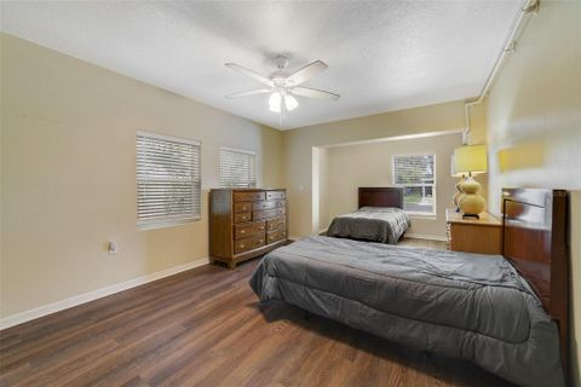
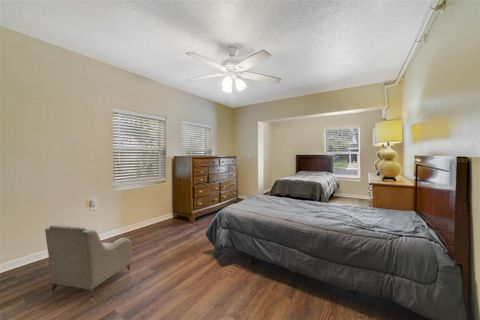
+ armchair (92, 239)
